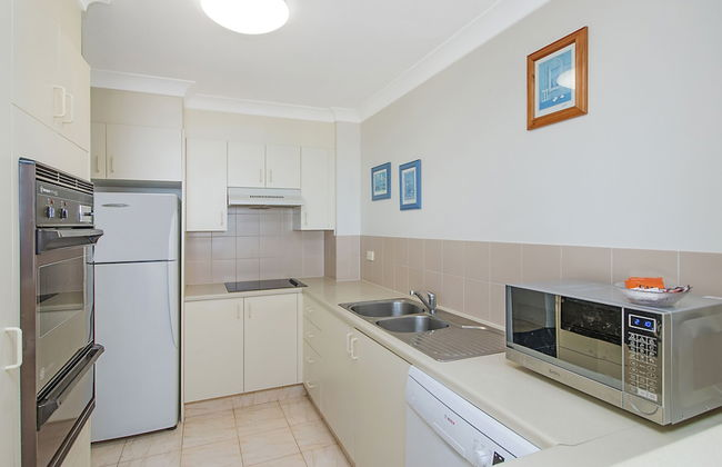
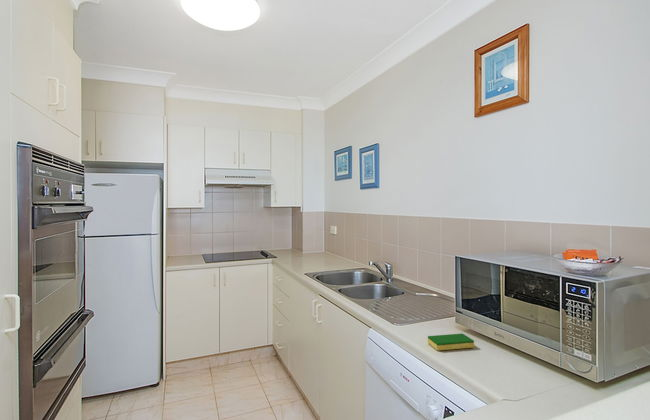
+ dish sponge (450, 341)
